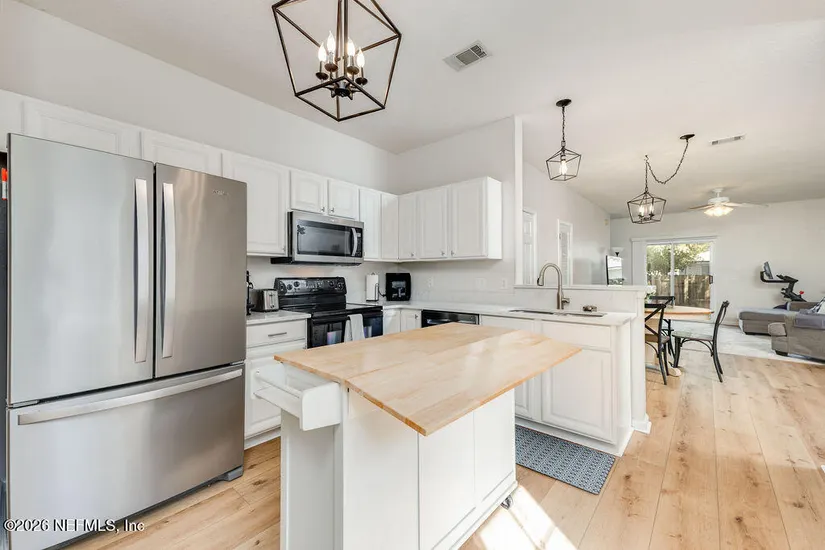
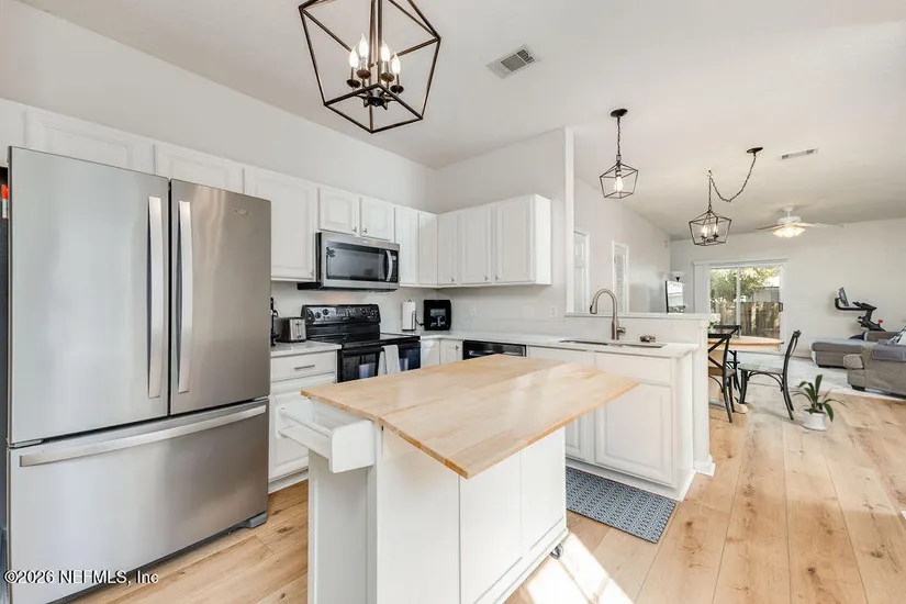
+ house plant (814, 401)
